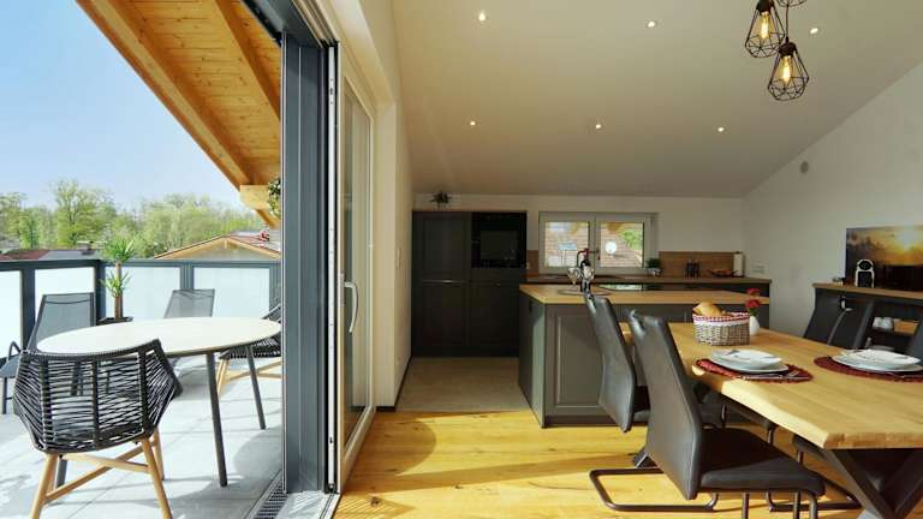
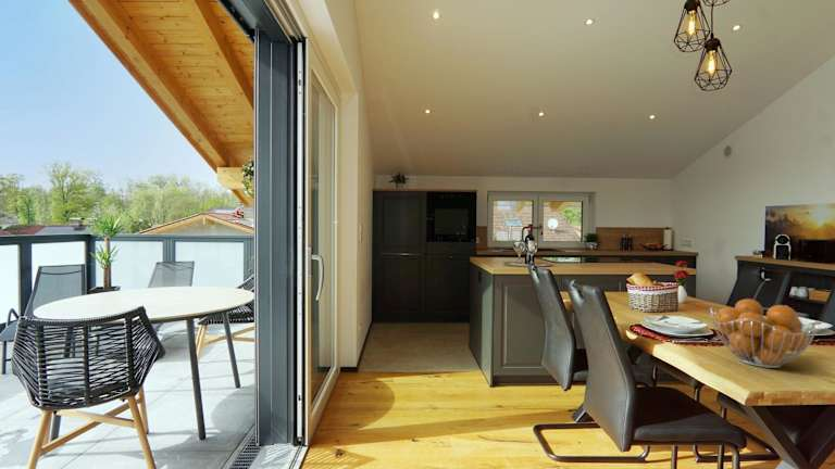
+ fruit basket (760, 331)
